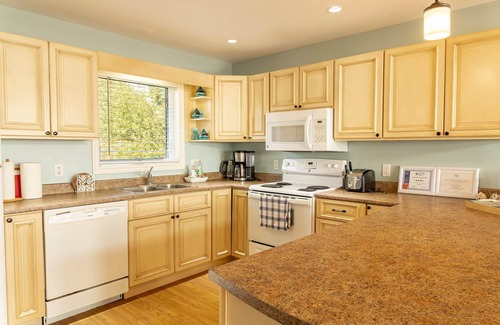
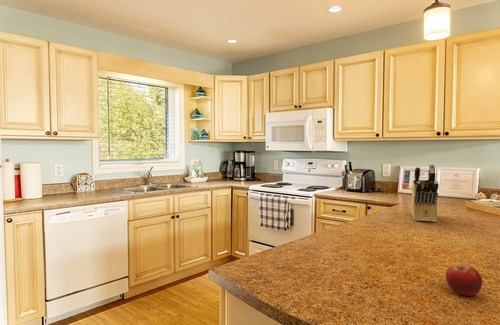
+ knife block (424, 191)
+ fruit (463, 279)
